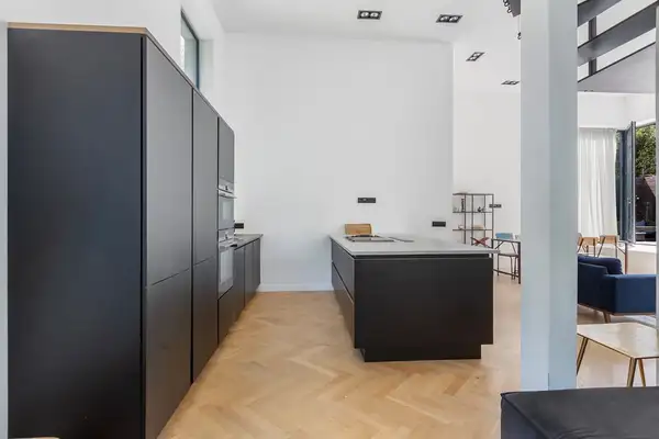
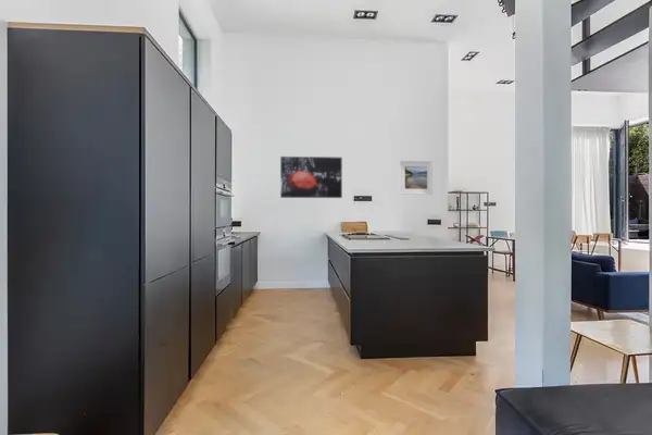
+ wall art (311, 177)
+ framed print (415, 177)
